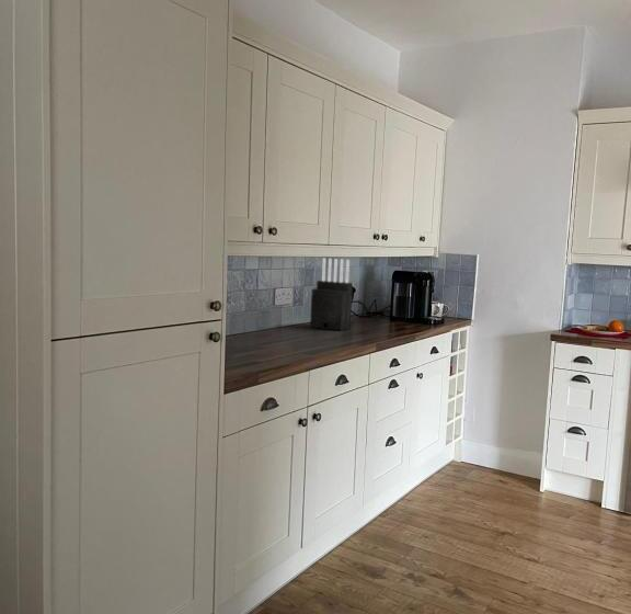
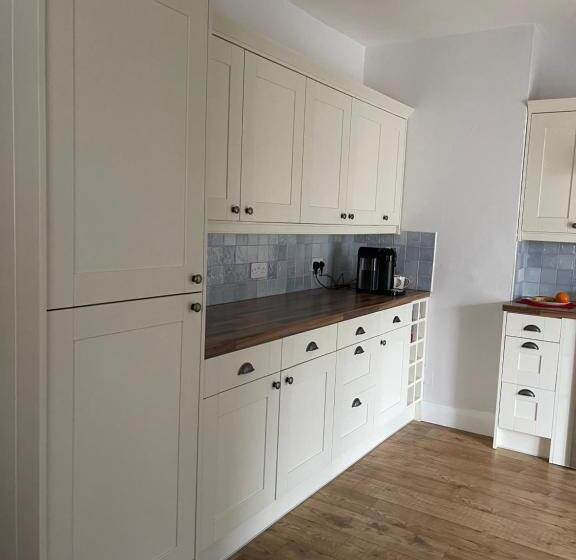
- knife block (331, 293)
